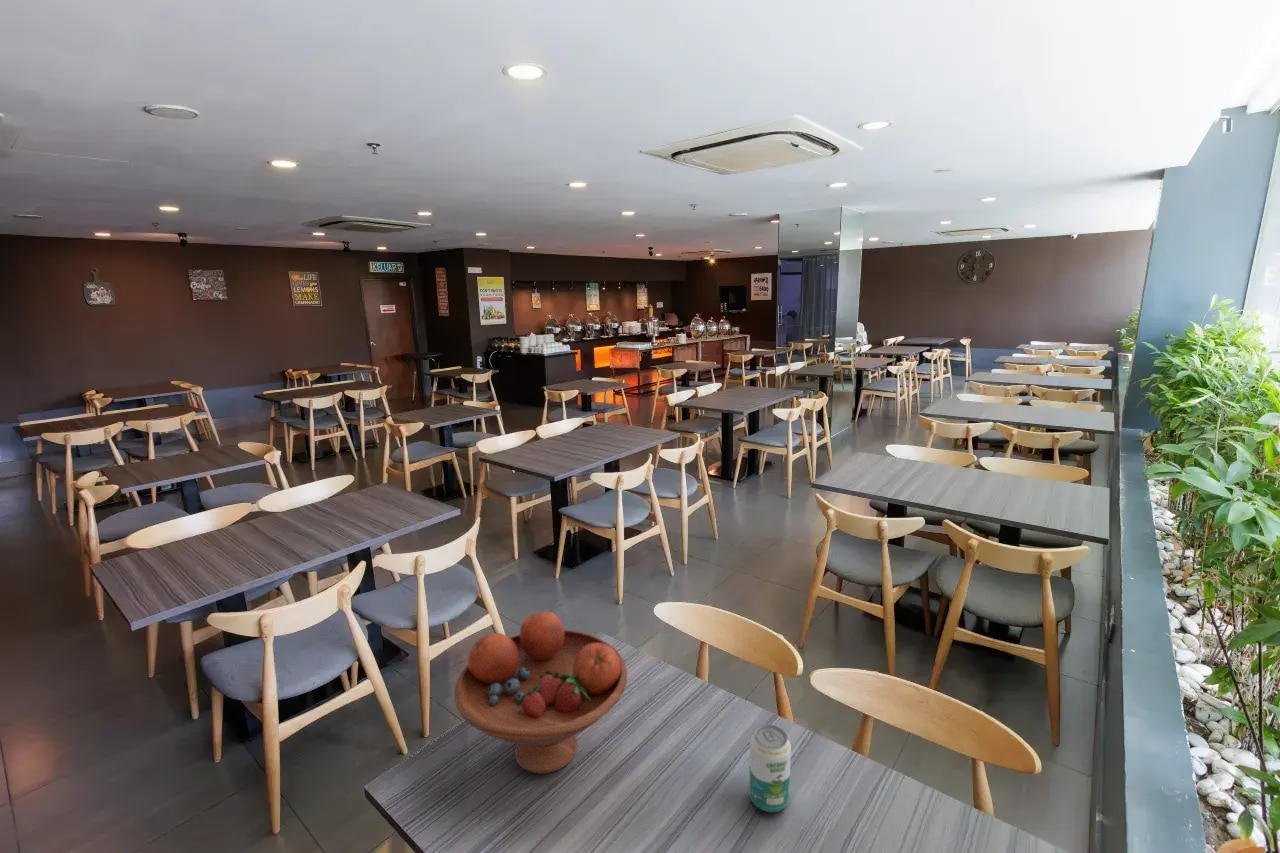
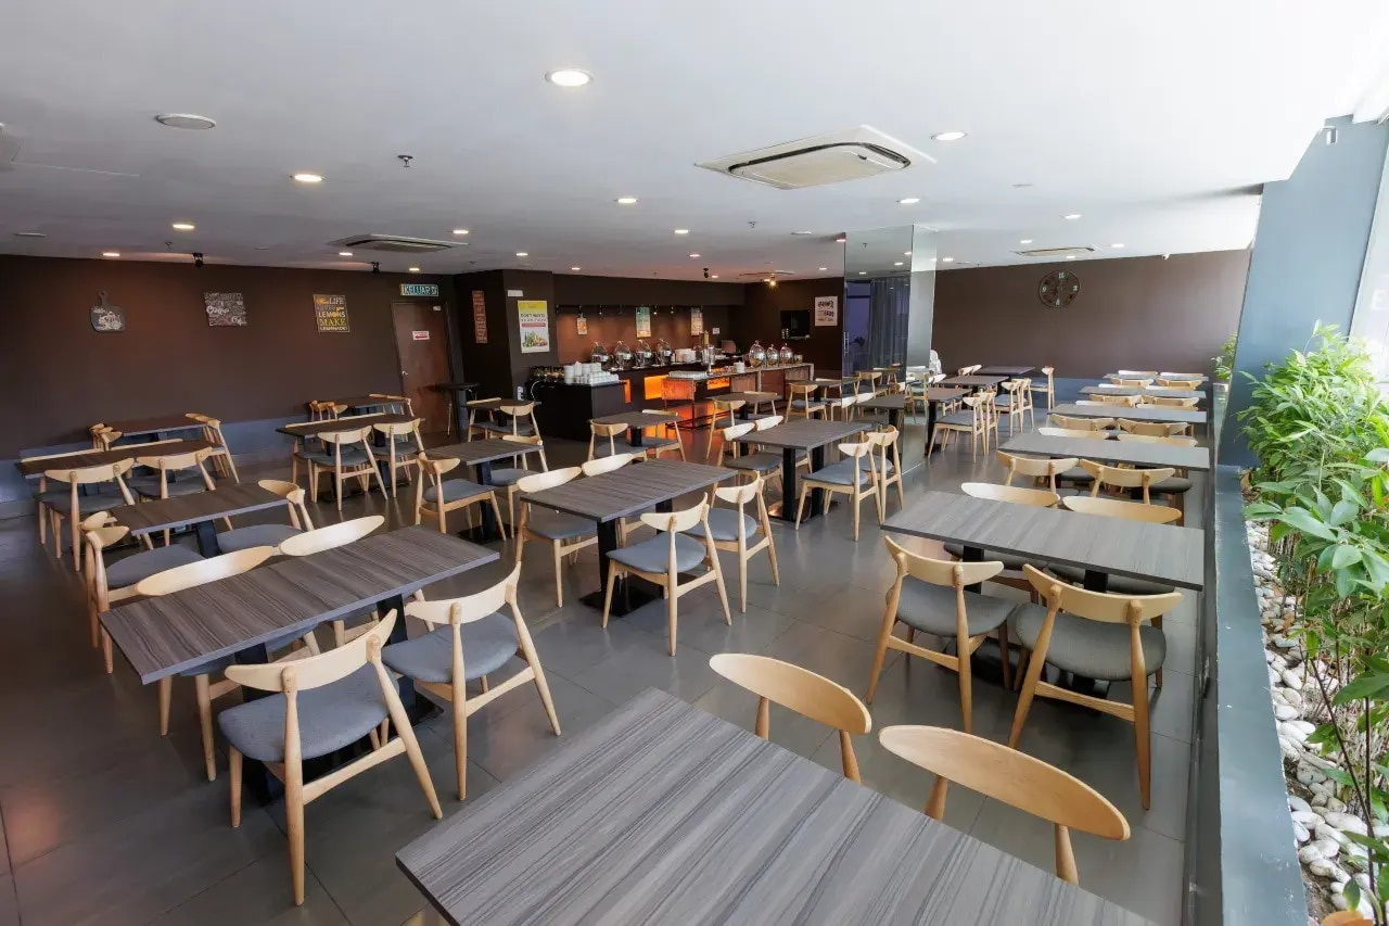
- fruit bowl (543, 698)
- beverage can (769, 767)
